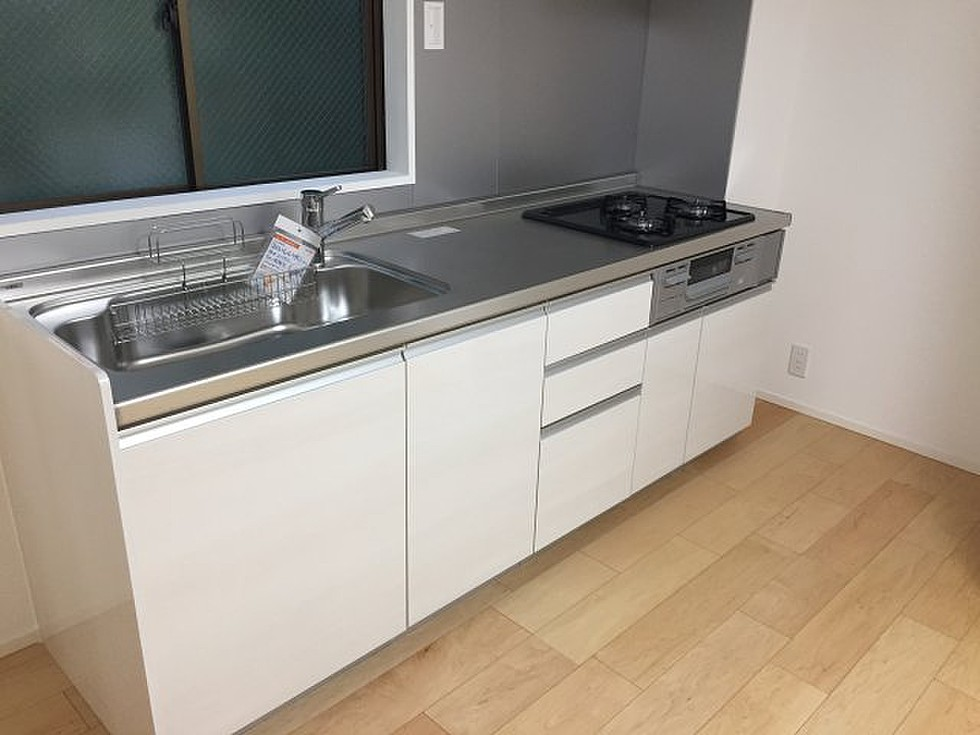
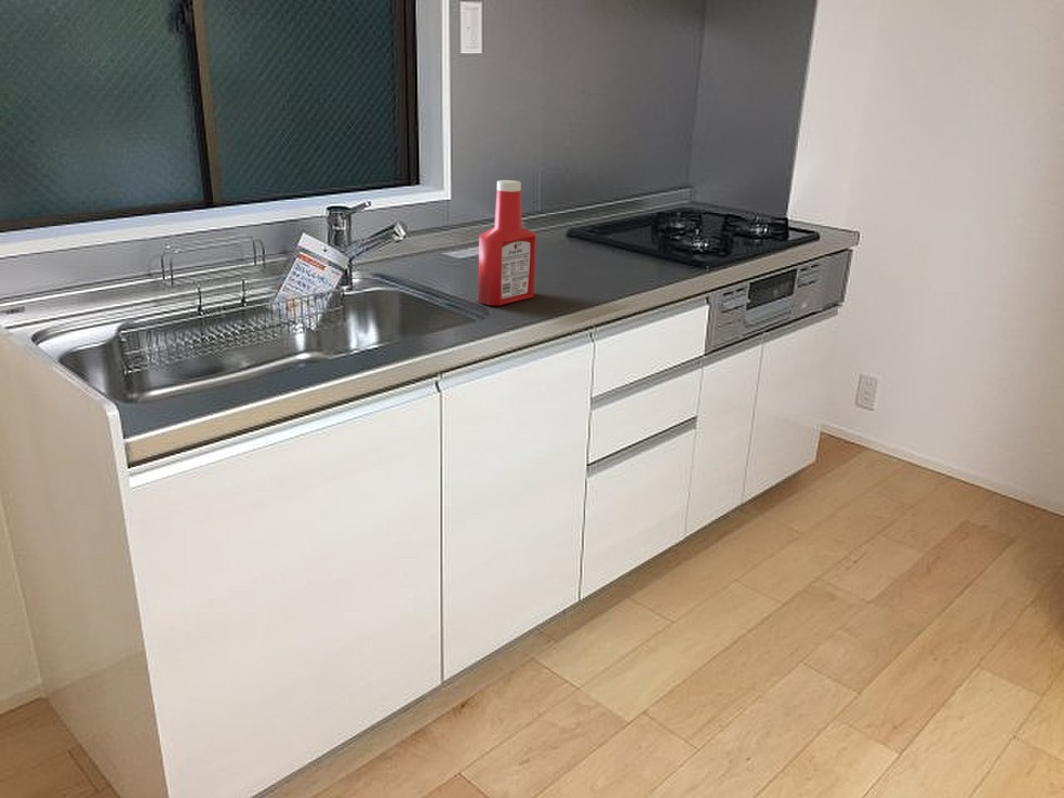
+ soap bottle (507, 241)
